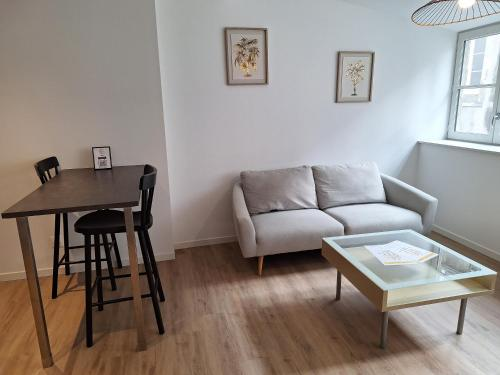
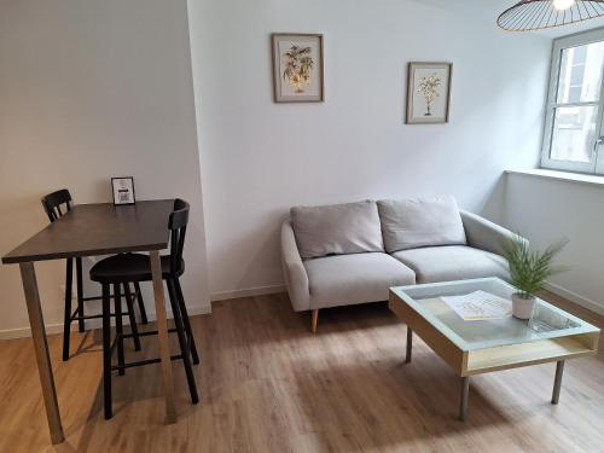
+ potted plant (525, 275)
